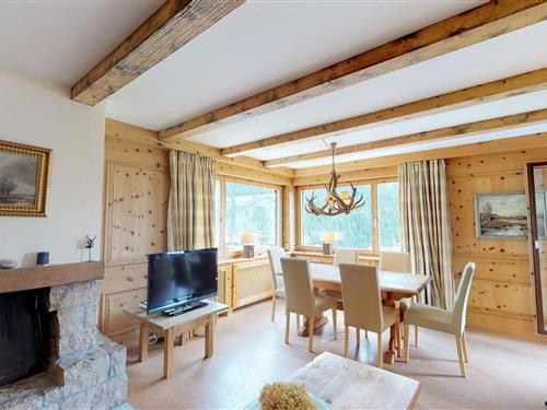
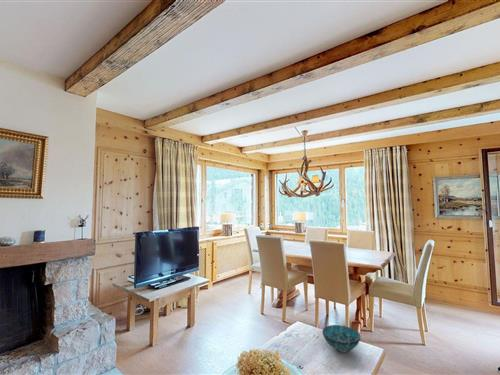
+ decorative bowl (341, 340)
